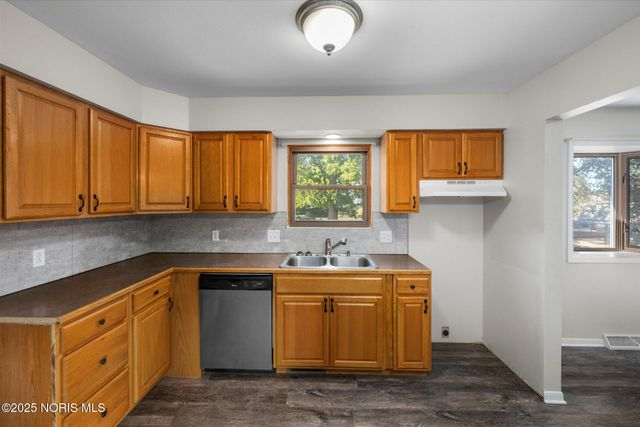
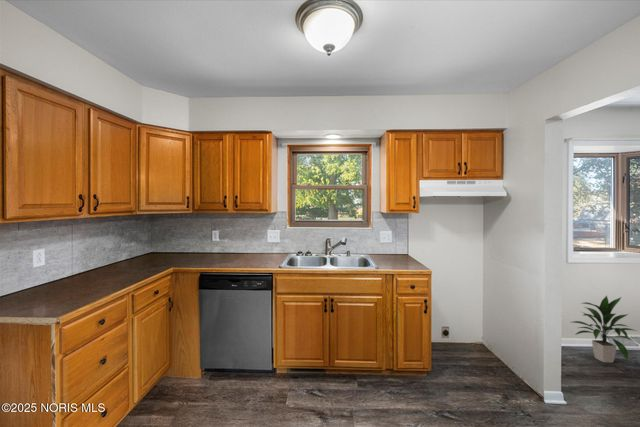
+ indoor plant (604, 328)
